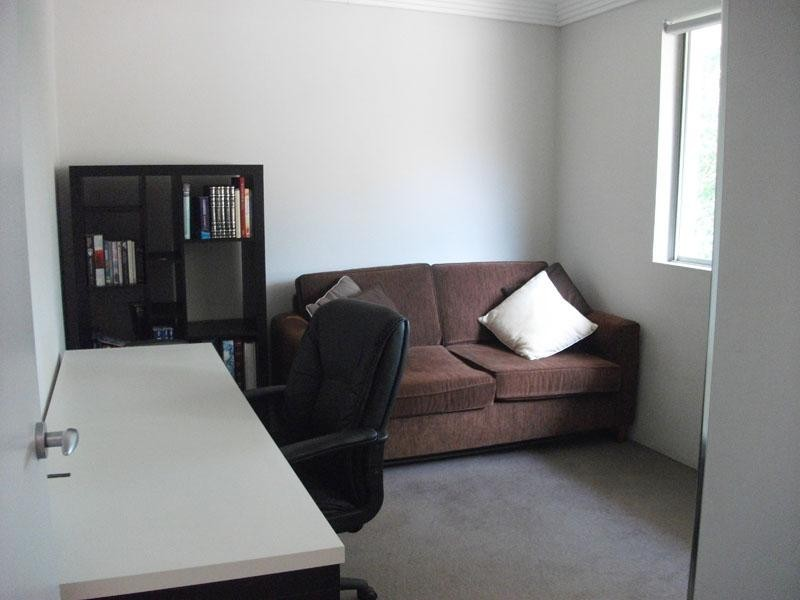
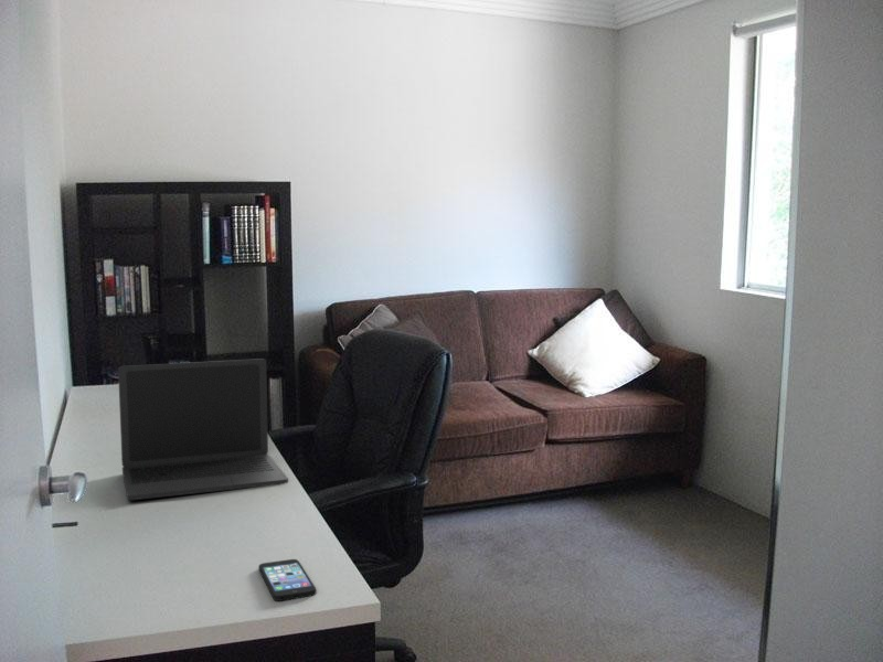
+ laptop (202, 424)
+ smartphone (286, 578)
